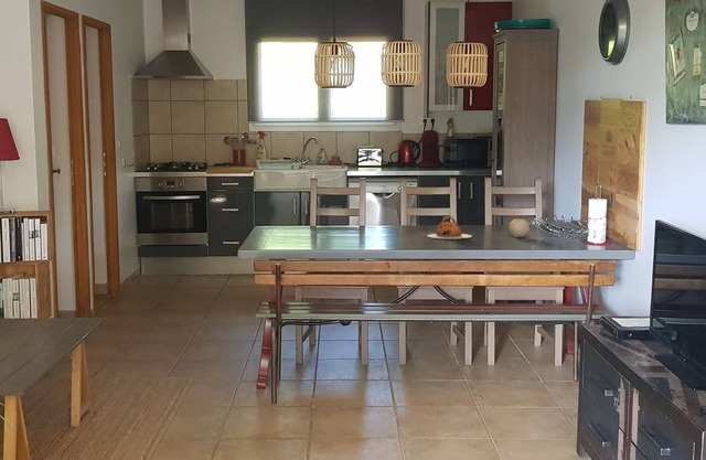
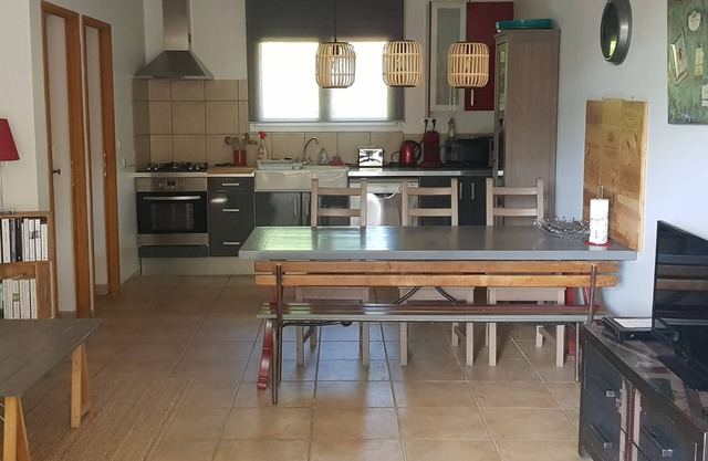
- fruit (518, 227)
- teapot (449, 225)
